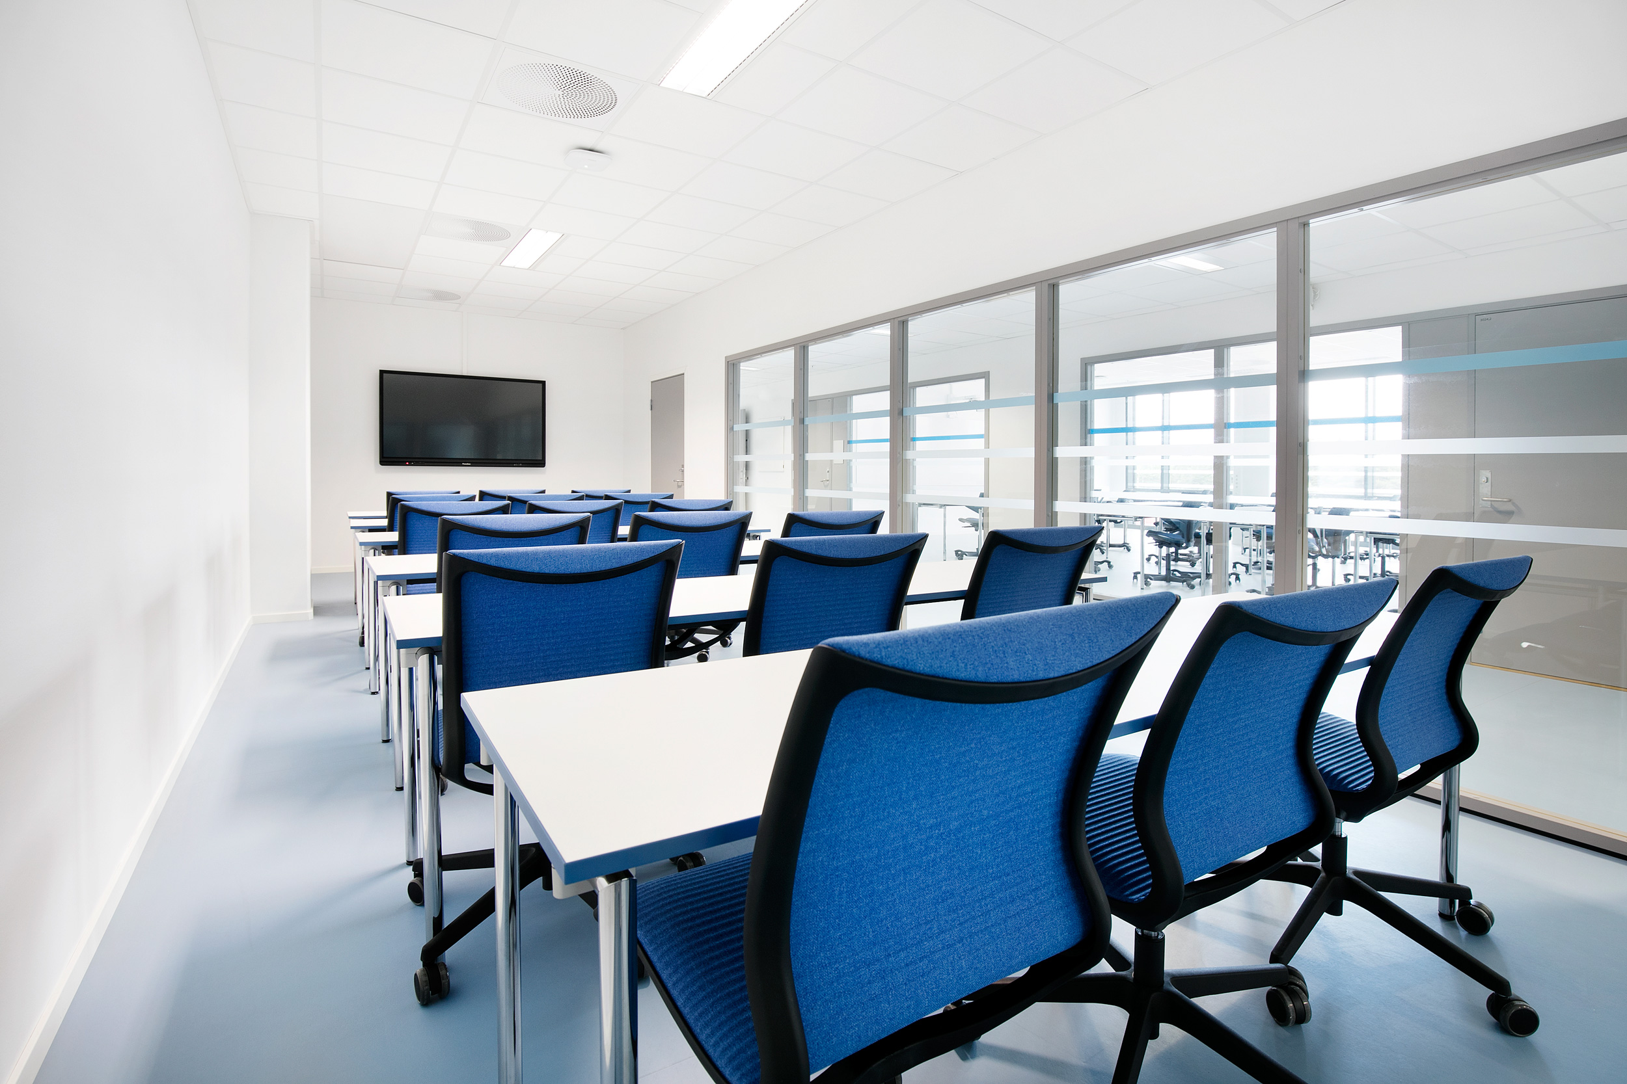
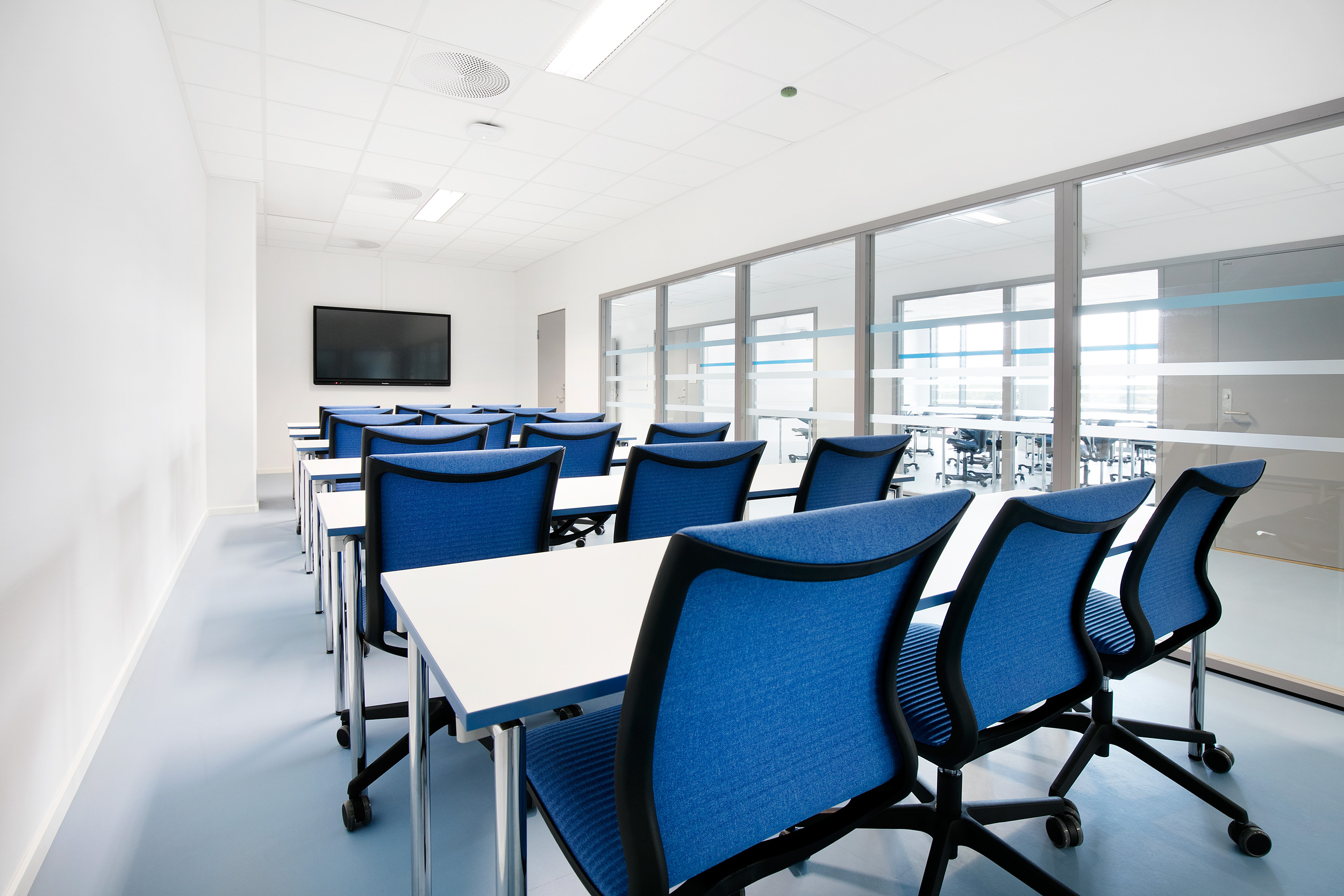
+ smoke detector (789, 91)
